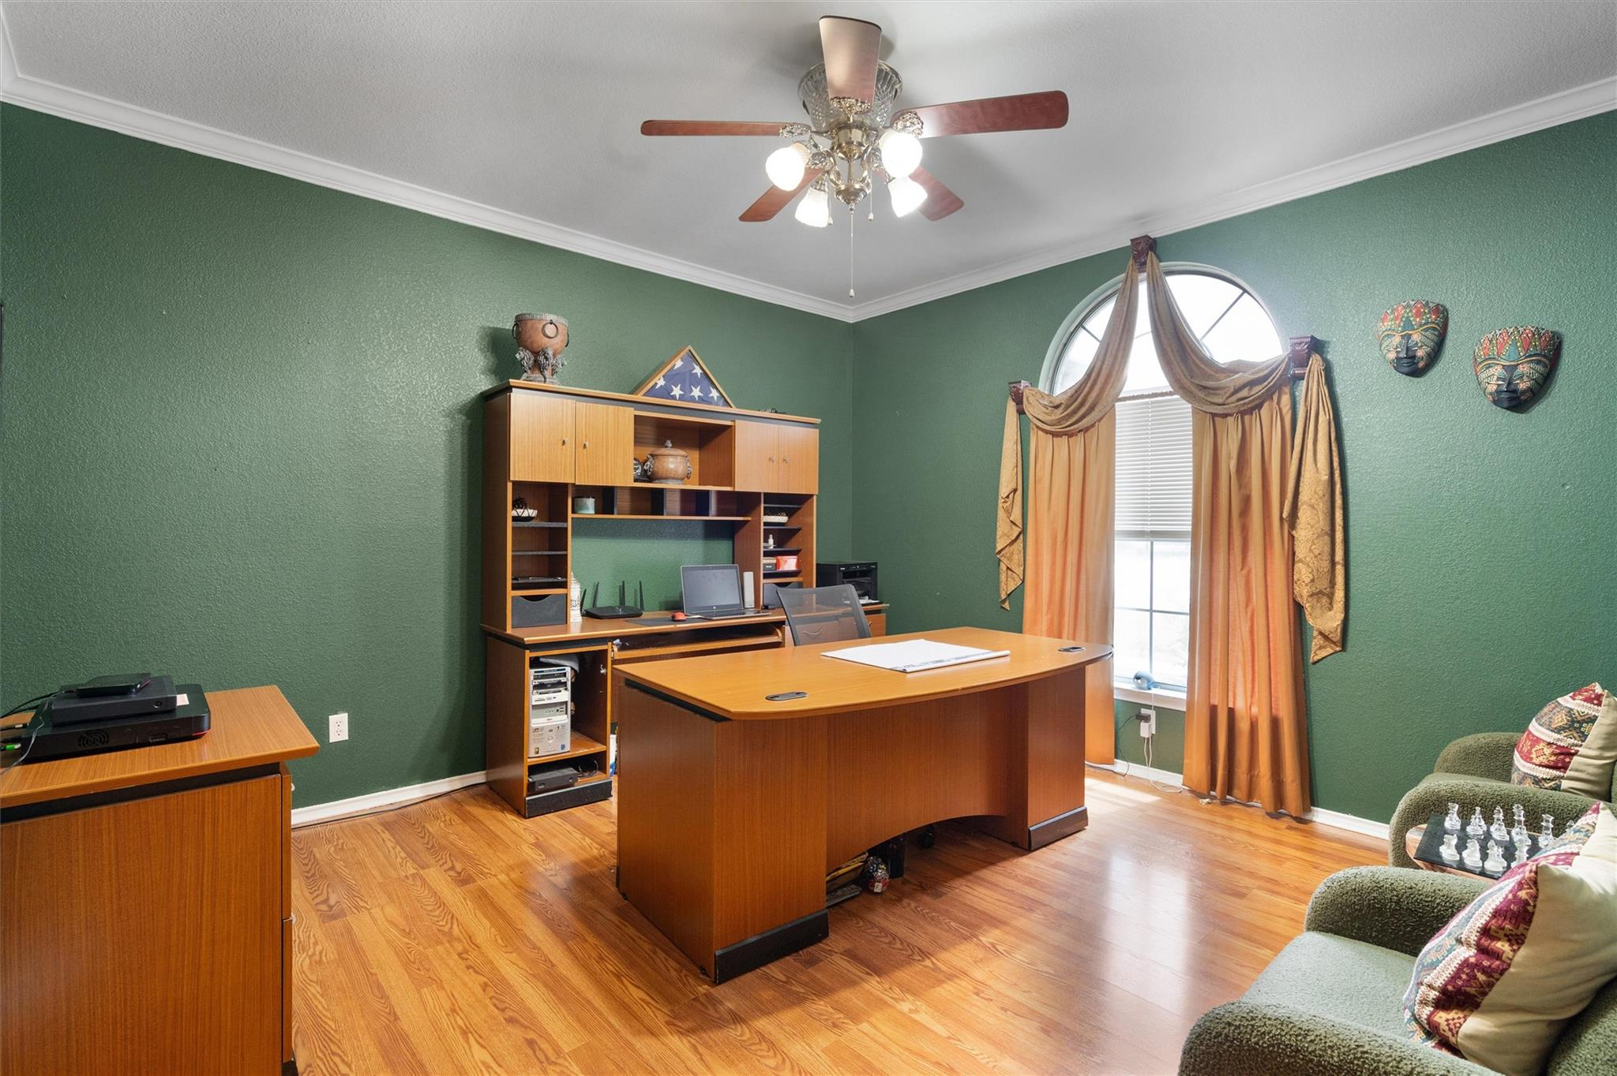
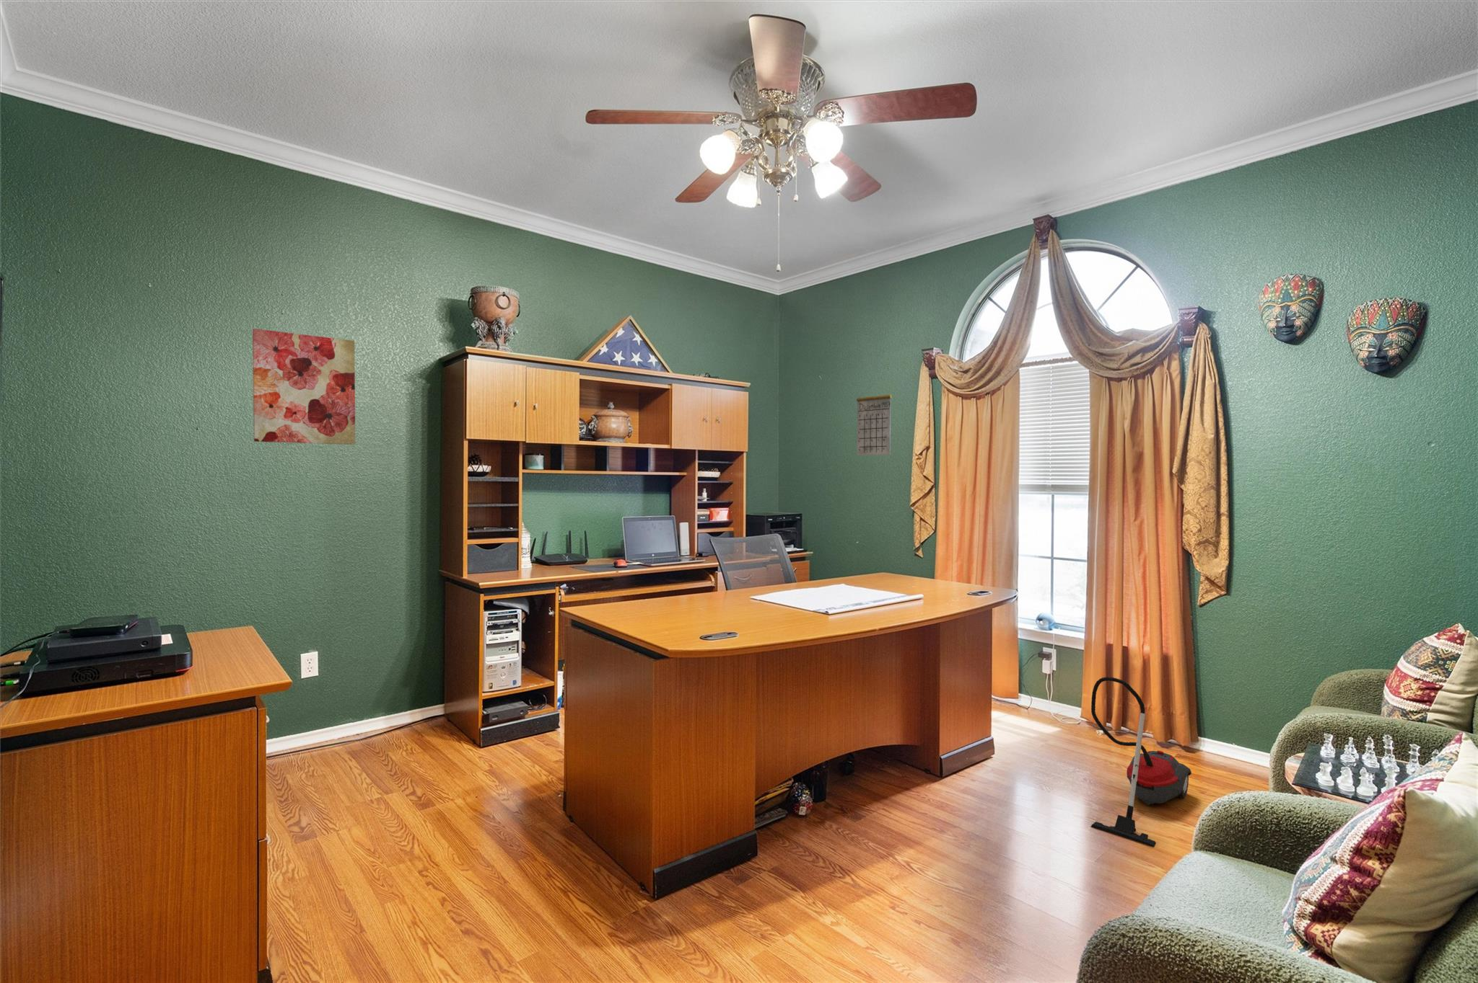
+ wall art (306, 389)
+ vacuum cleaner (1130, 743)
+ calendar (873, 419)
